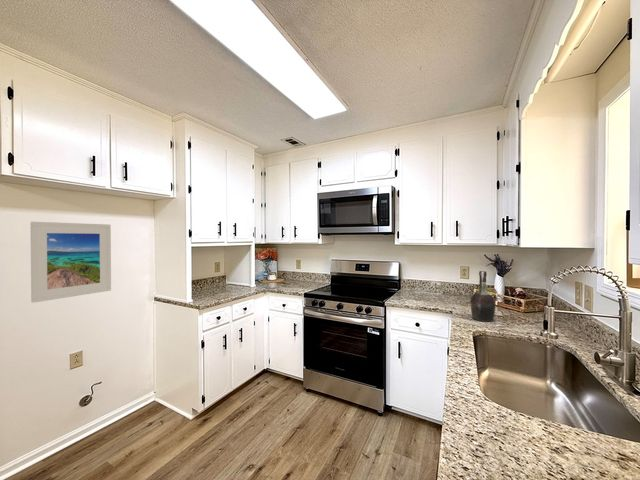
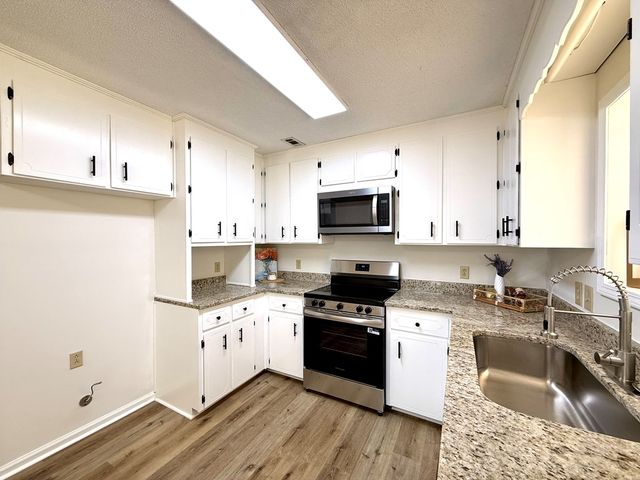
- cognac bottle (482, 295)
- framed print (74, 259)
